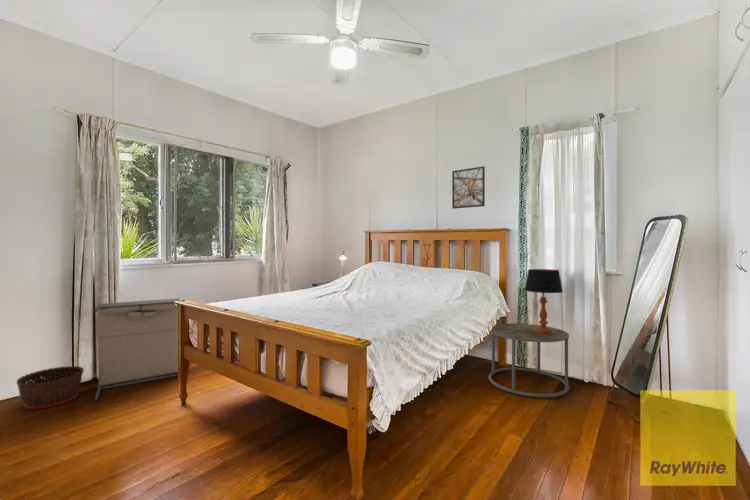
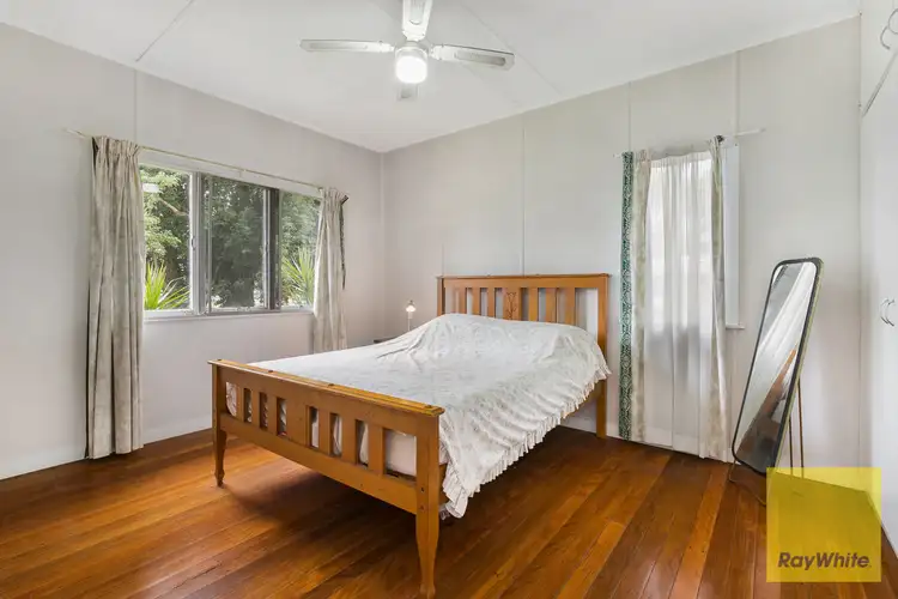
- table lamp (543, 301)
- laundry hamper (141, 343)
- basket (51, 387)
- side table (537, 356)
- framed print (468, 188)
